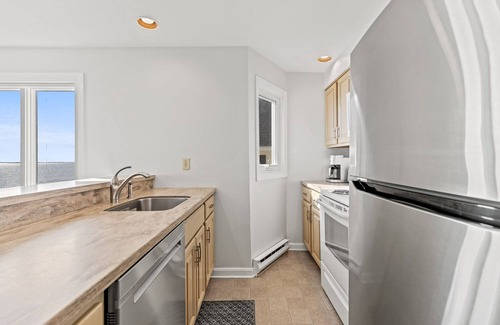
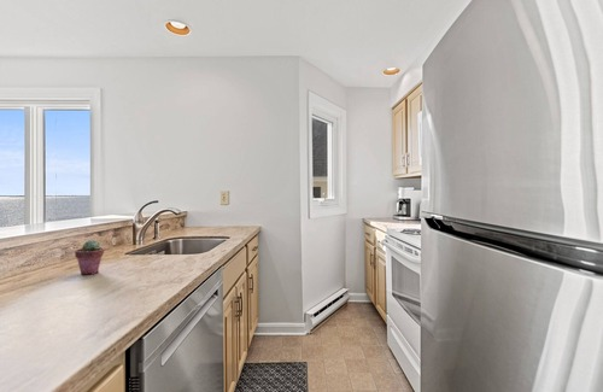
+ potted succulent (89, 256)
